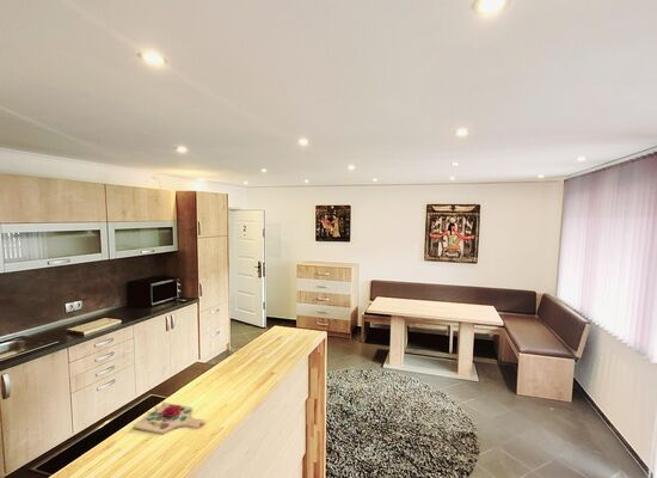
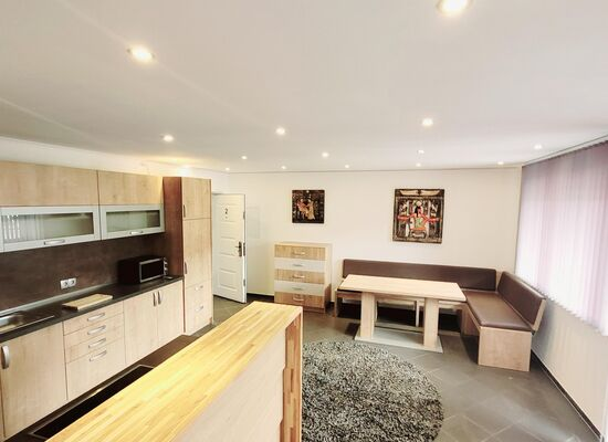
- cutting board (176, 416)
